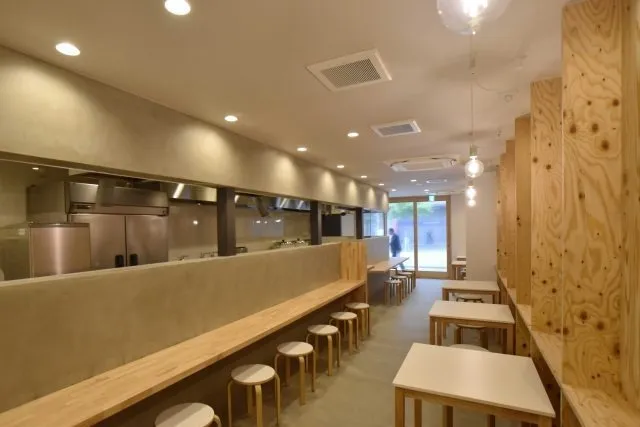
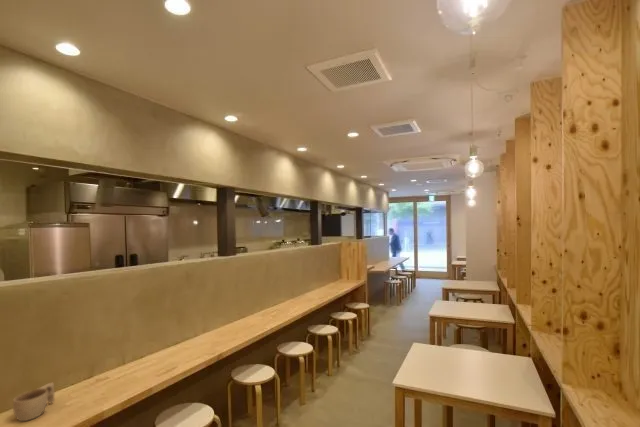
+ cup (37, 401)
